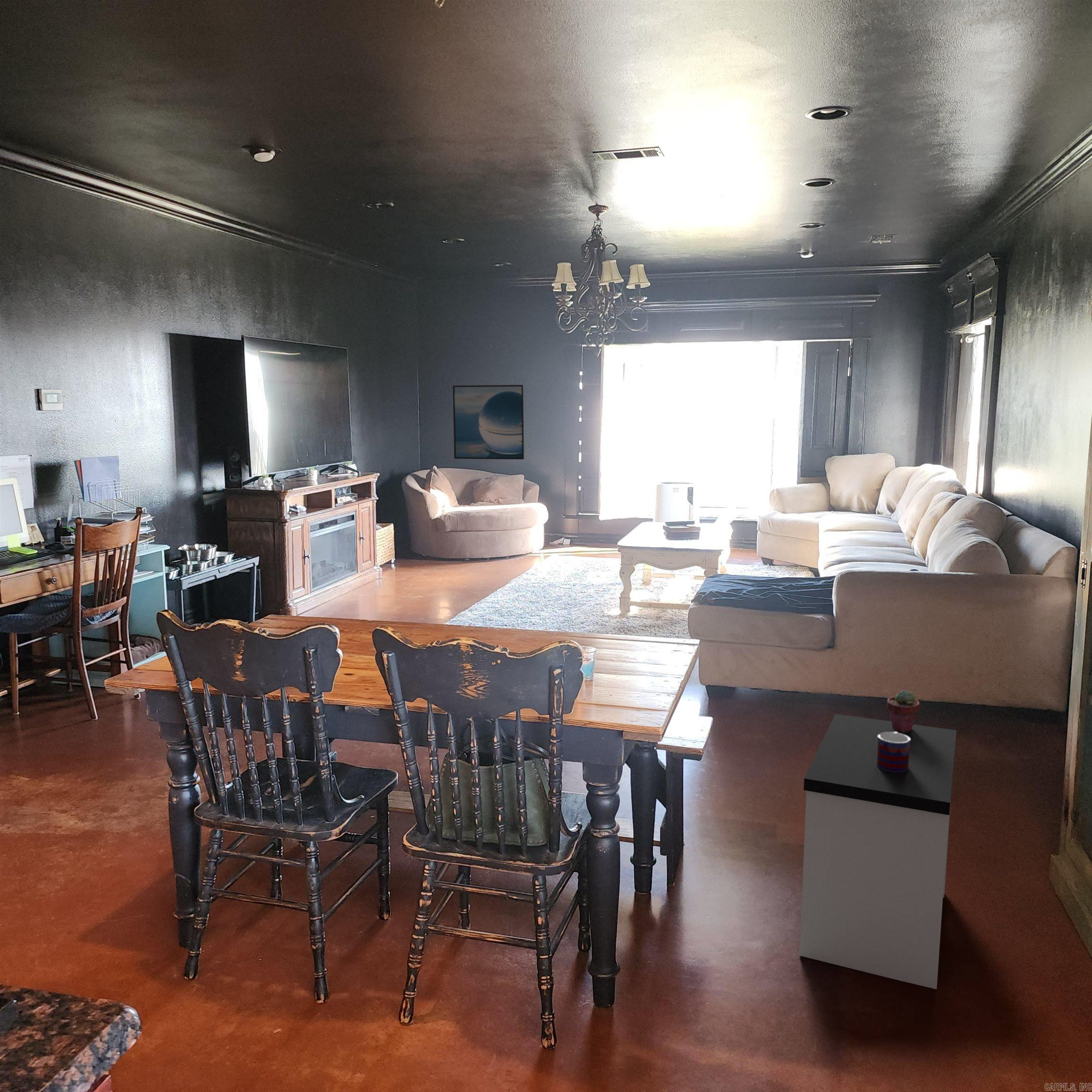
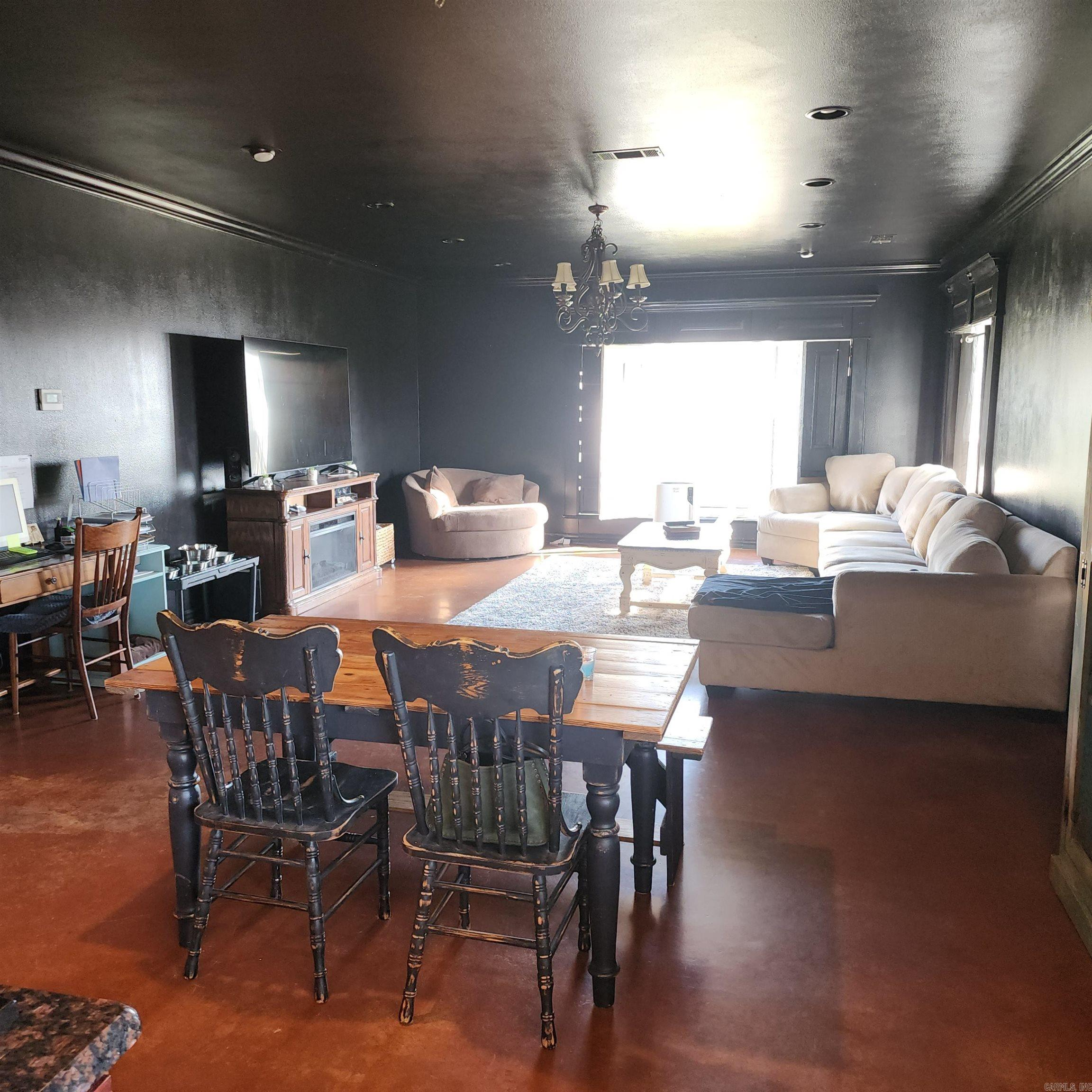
- side table (881, 838)
- mug (893, 748)
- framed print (488, 422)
- potted succulent (903, 708)
